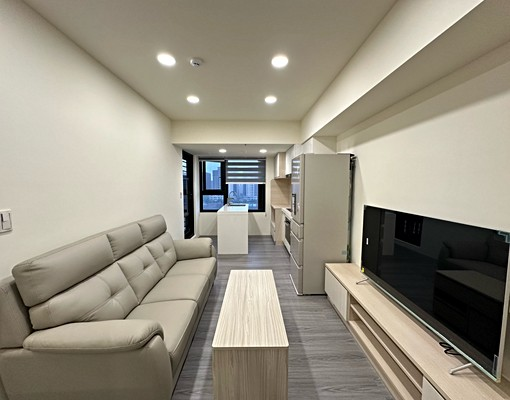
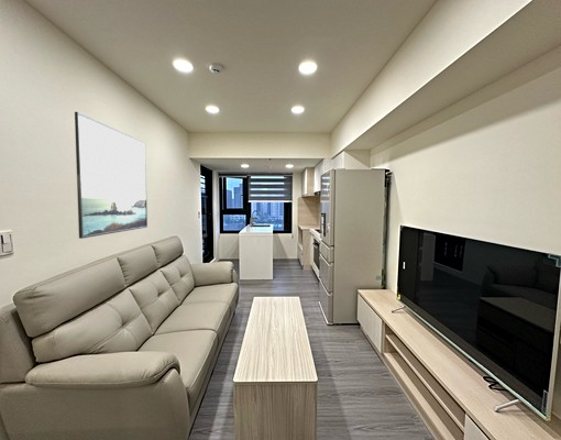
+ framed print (118, 182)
